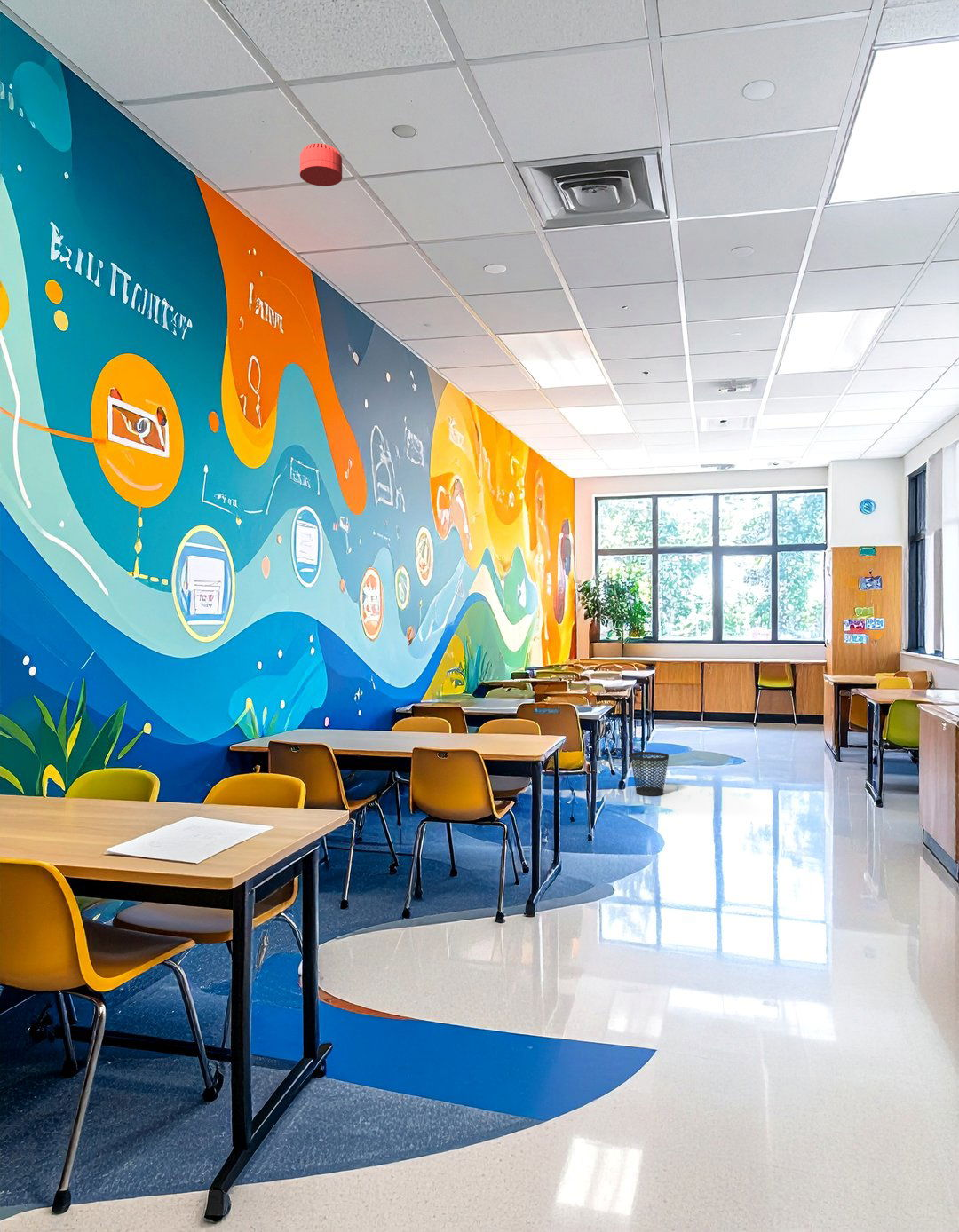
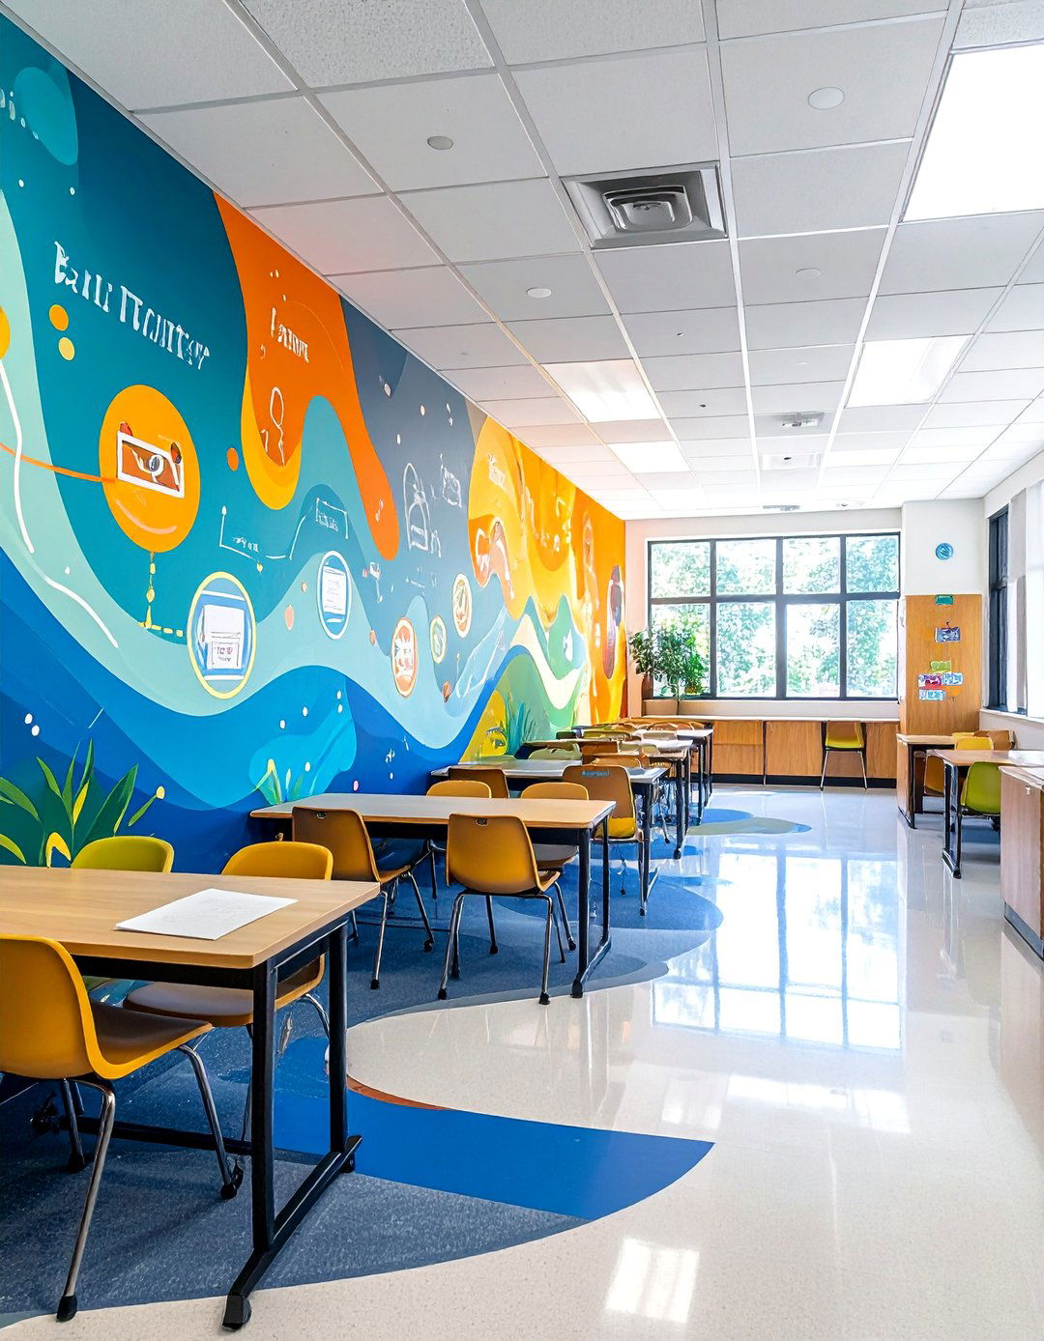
- smoke detector (321, 163)
- wastebasket (649, 774)
